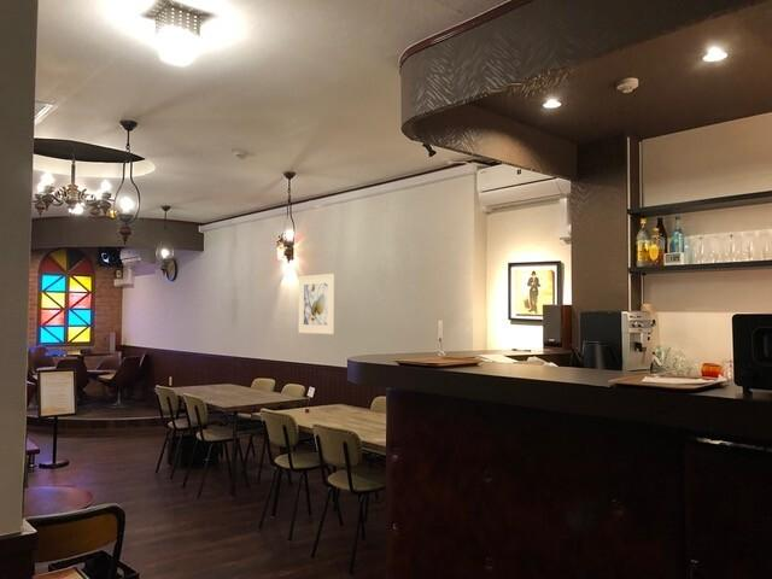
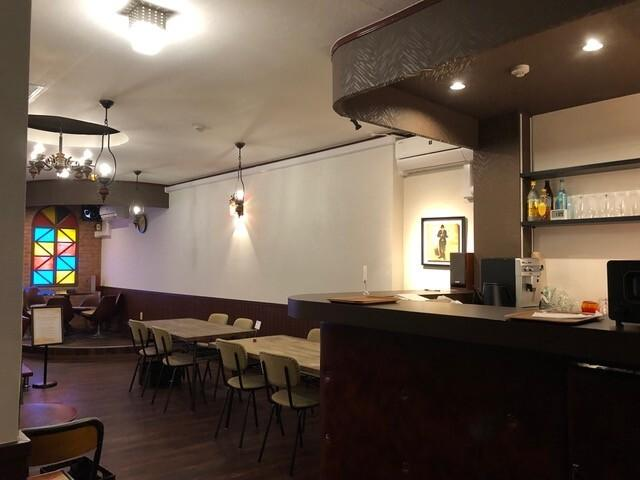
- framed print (315, 304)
